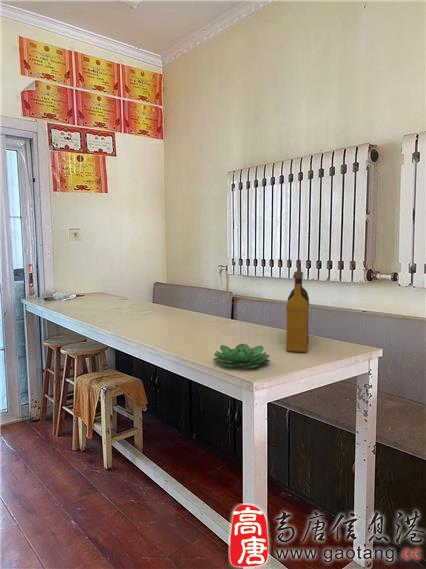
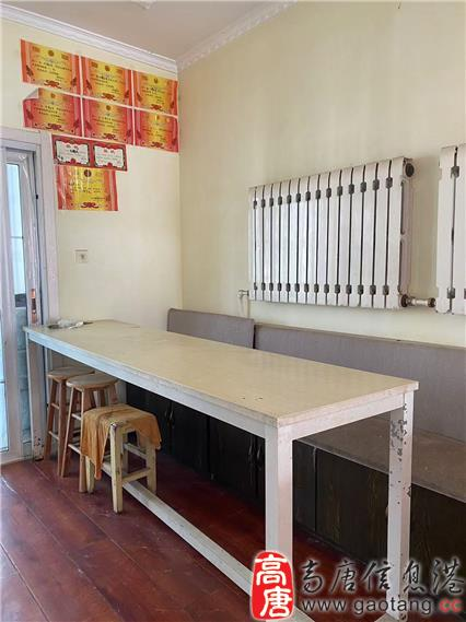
- bottle (297, 306)
- succulent plant (241, 355)
